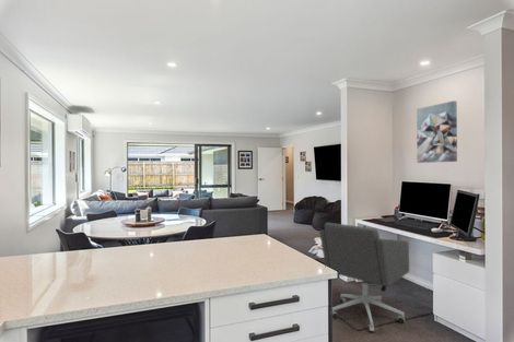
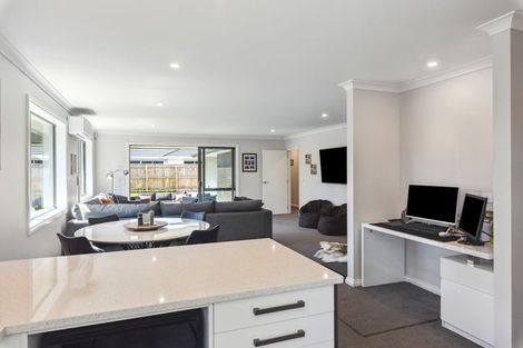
- wall art (435, 133)
- office chair (364, 269)
